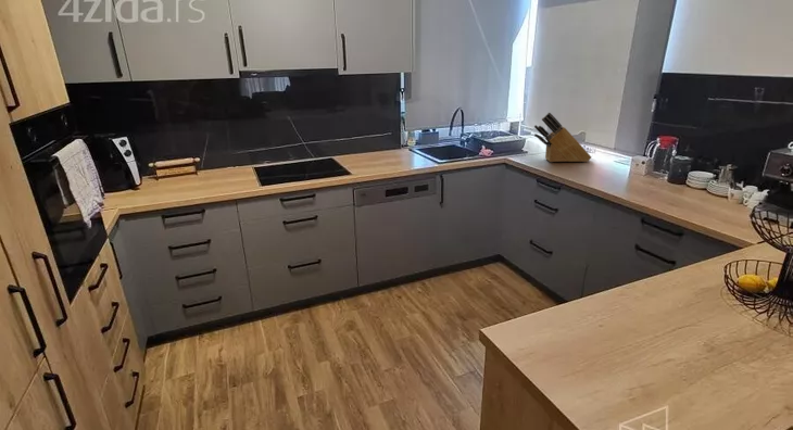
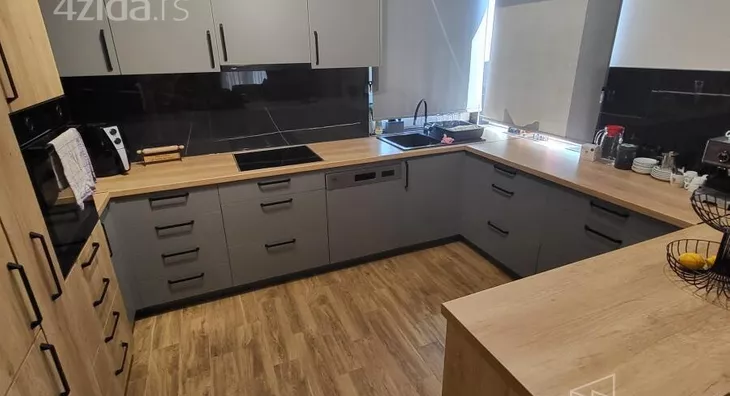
- knife block (563, 136)
